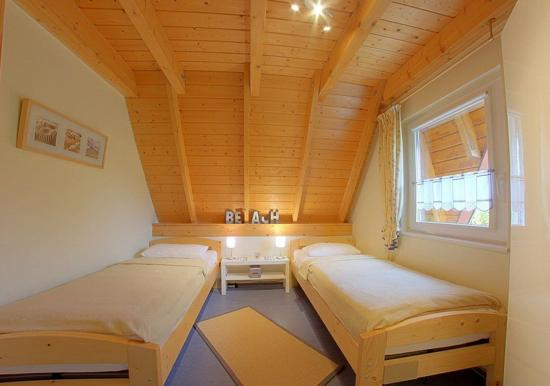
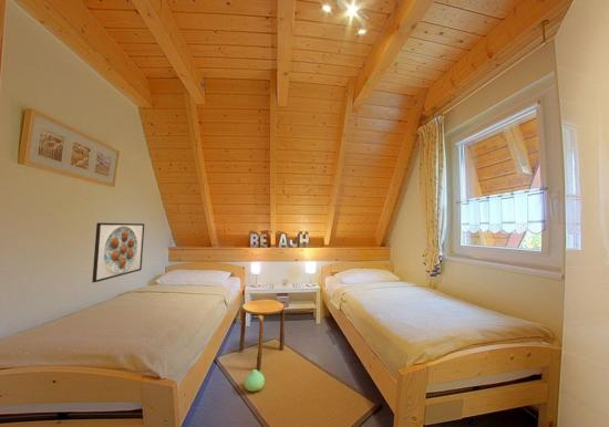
+ plush toy (254, 378)
+ stool (260, 330)
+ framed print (121, 249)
